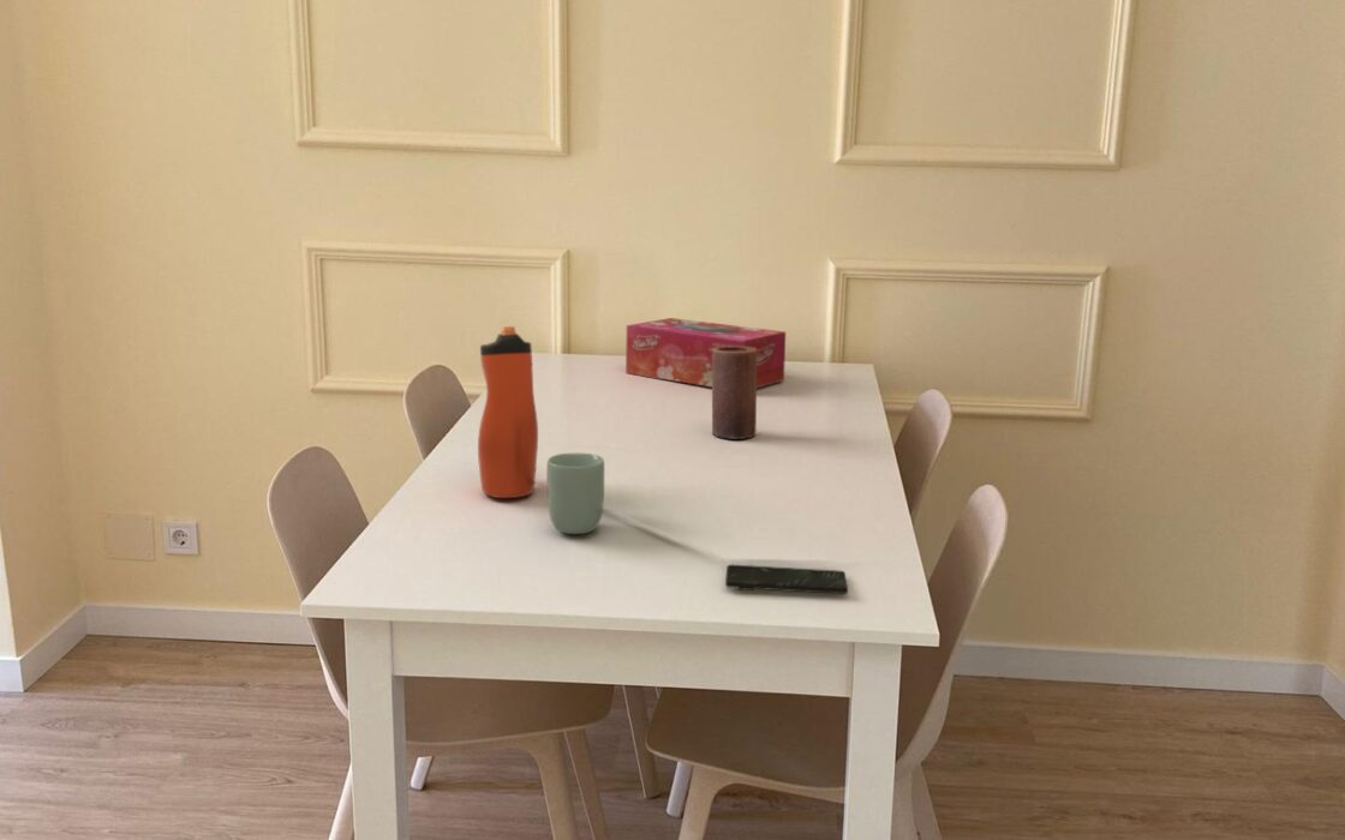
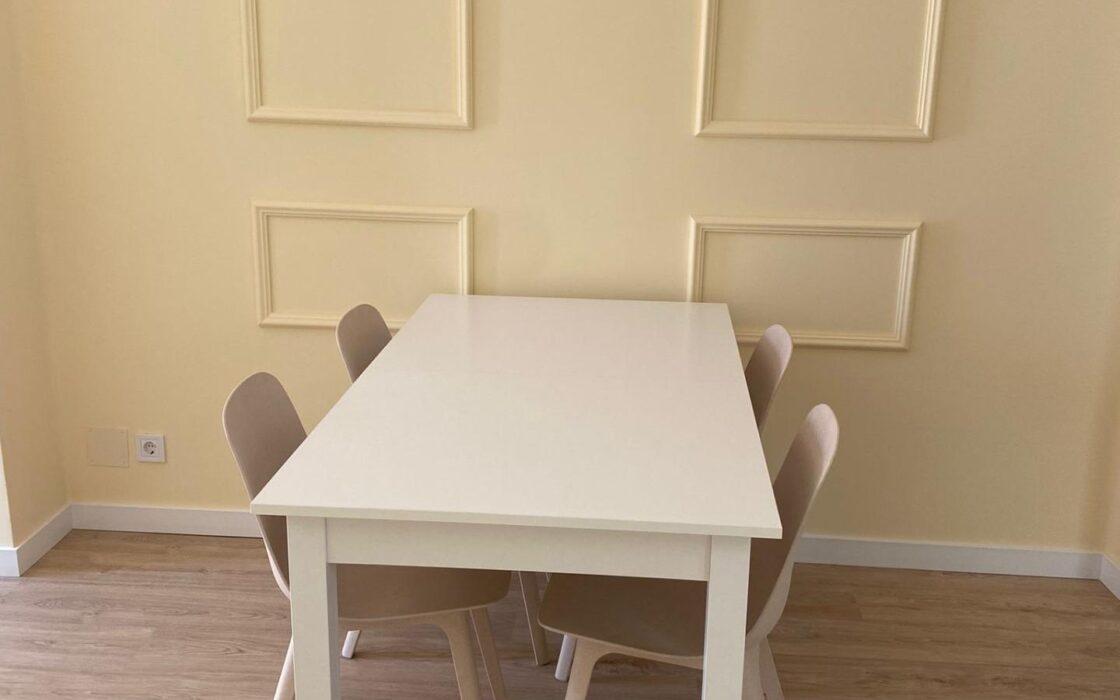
- smartphone (785, 578)
- candle (734, 391)
- cup (575, 494)
- water bottle (507, 410)
- tissue box (704, 353)
